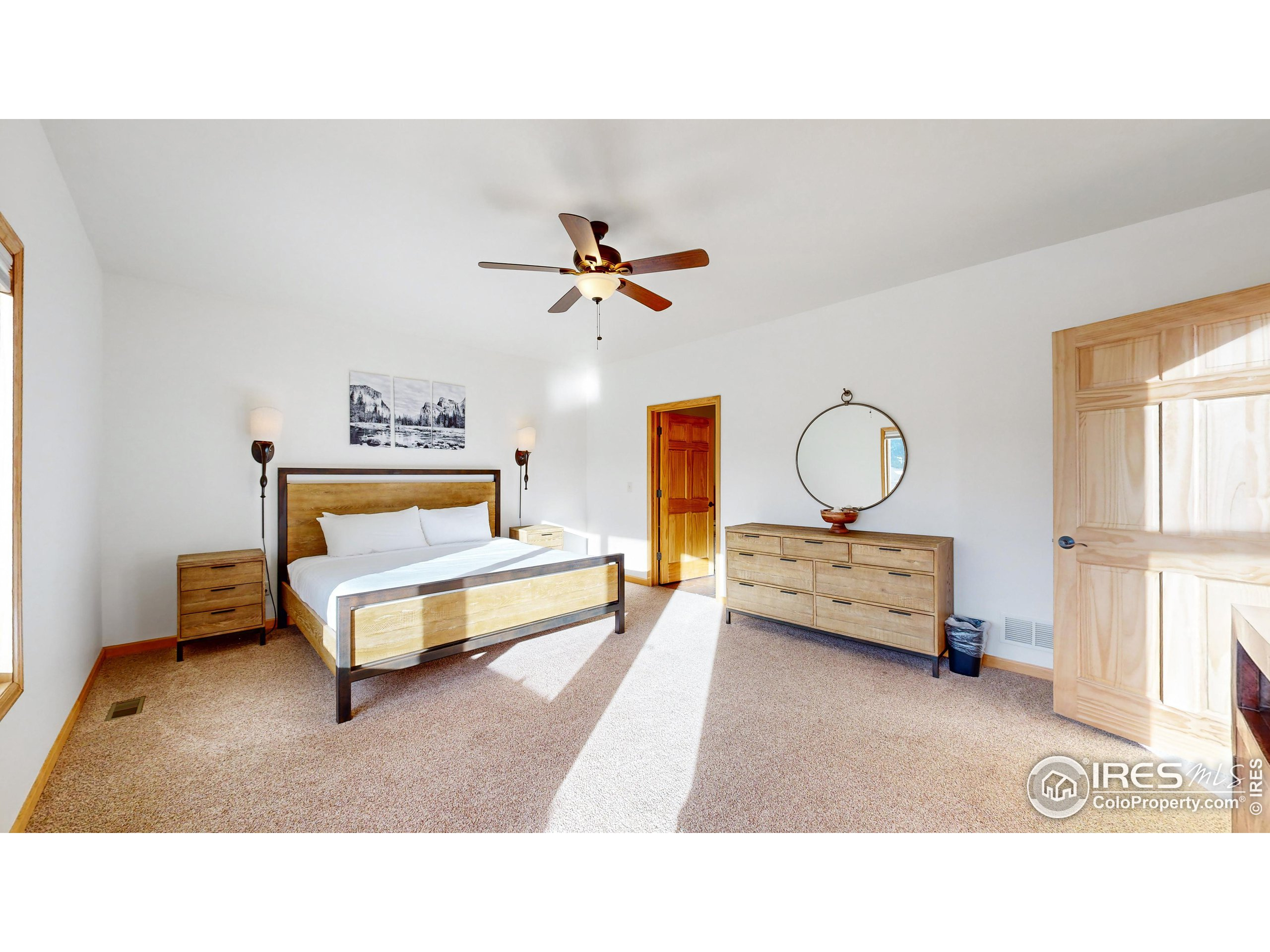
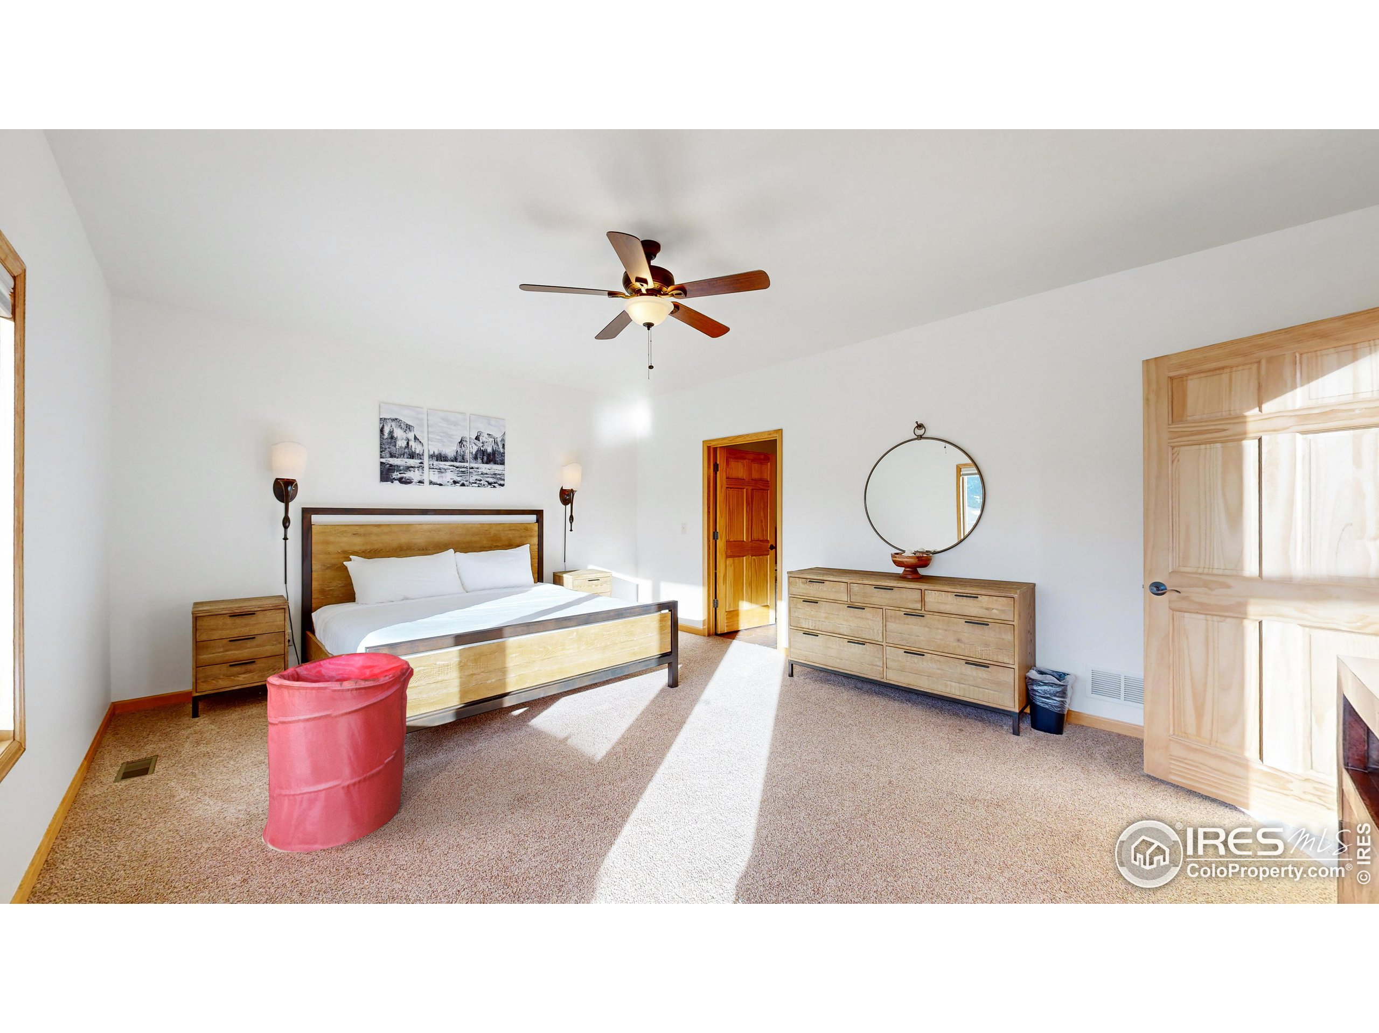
+ laundry hamper (343, 740)
